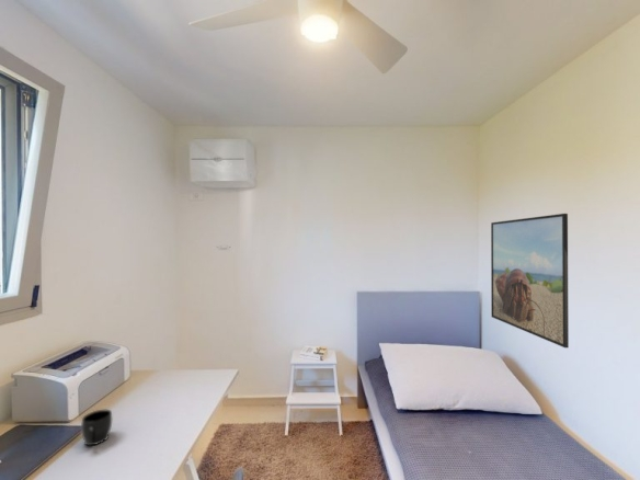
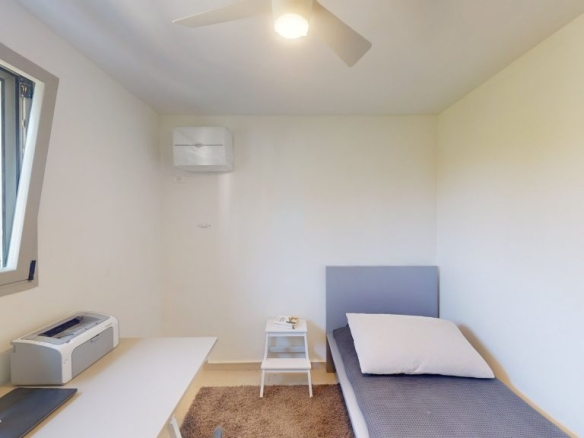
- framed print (523, 274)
- mug (94, 428)
